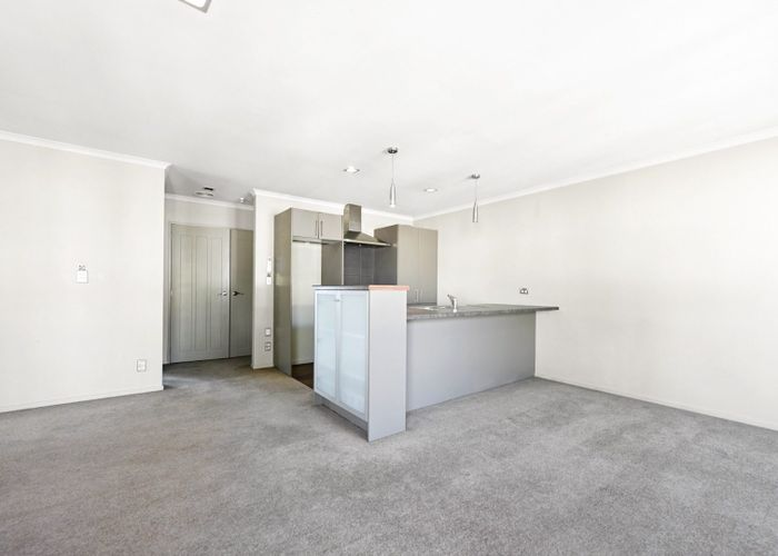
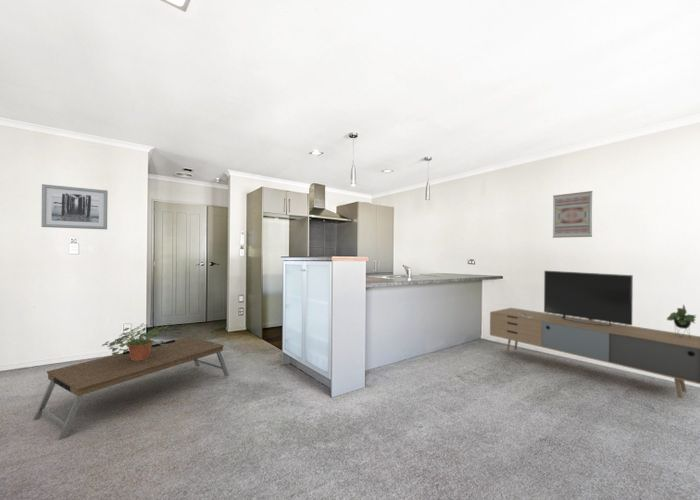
+ wall art (571, 215)
+ wall art (76, 207)
+ coffee table (146, 374)
+ potted plant (138, 341)
+ media console (582, 321)
